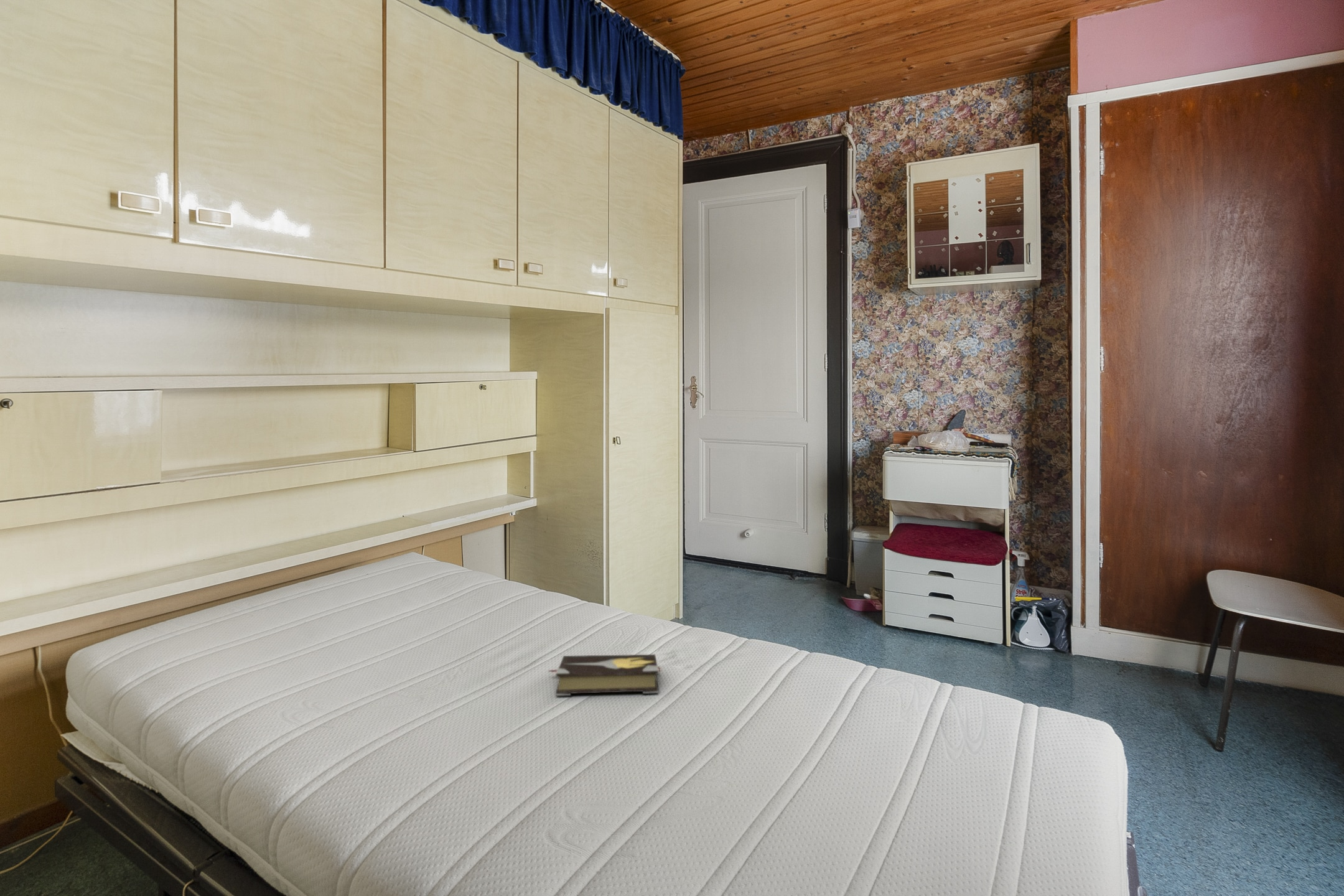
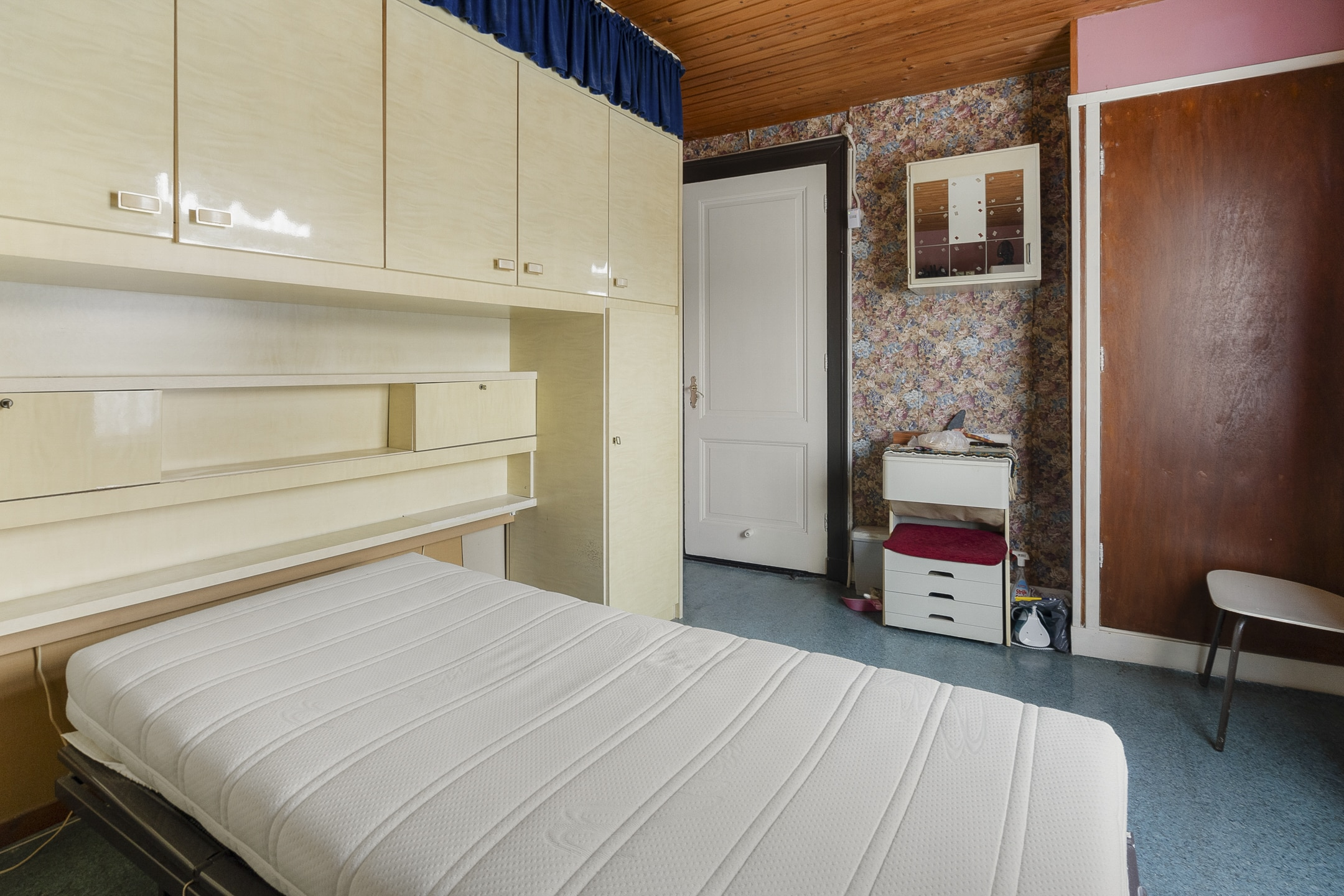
- hardback book (608, 671)
